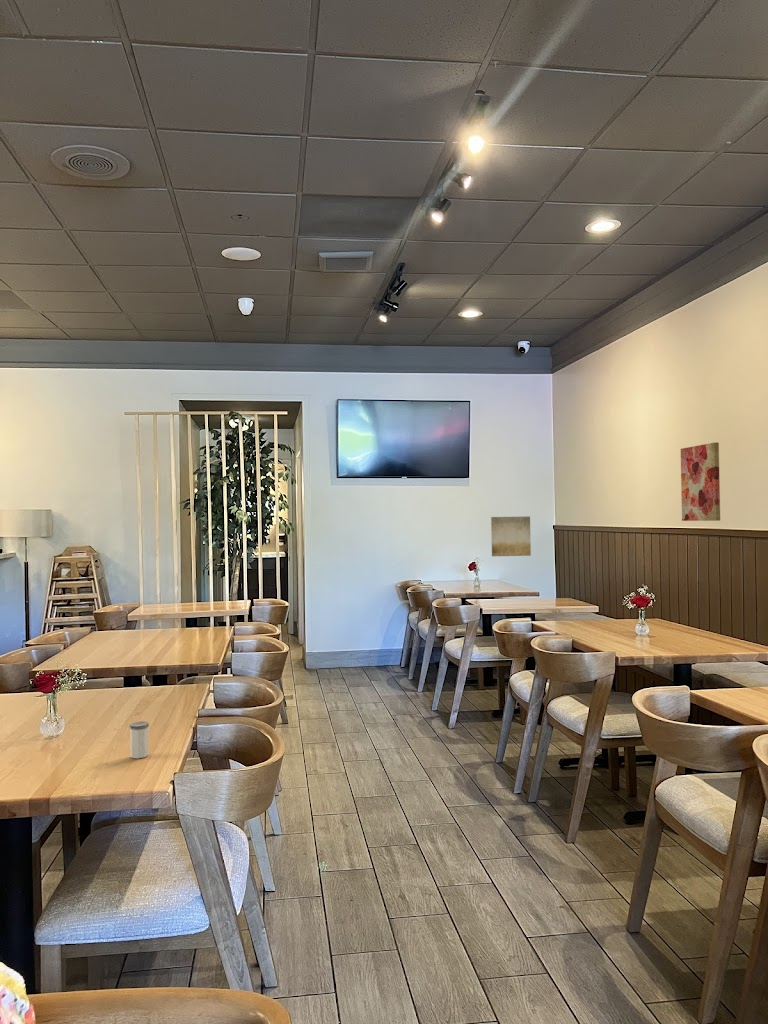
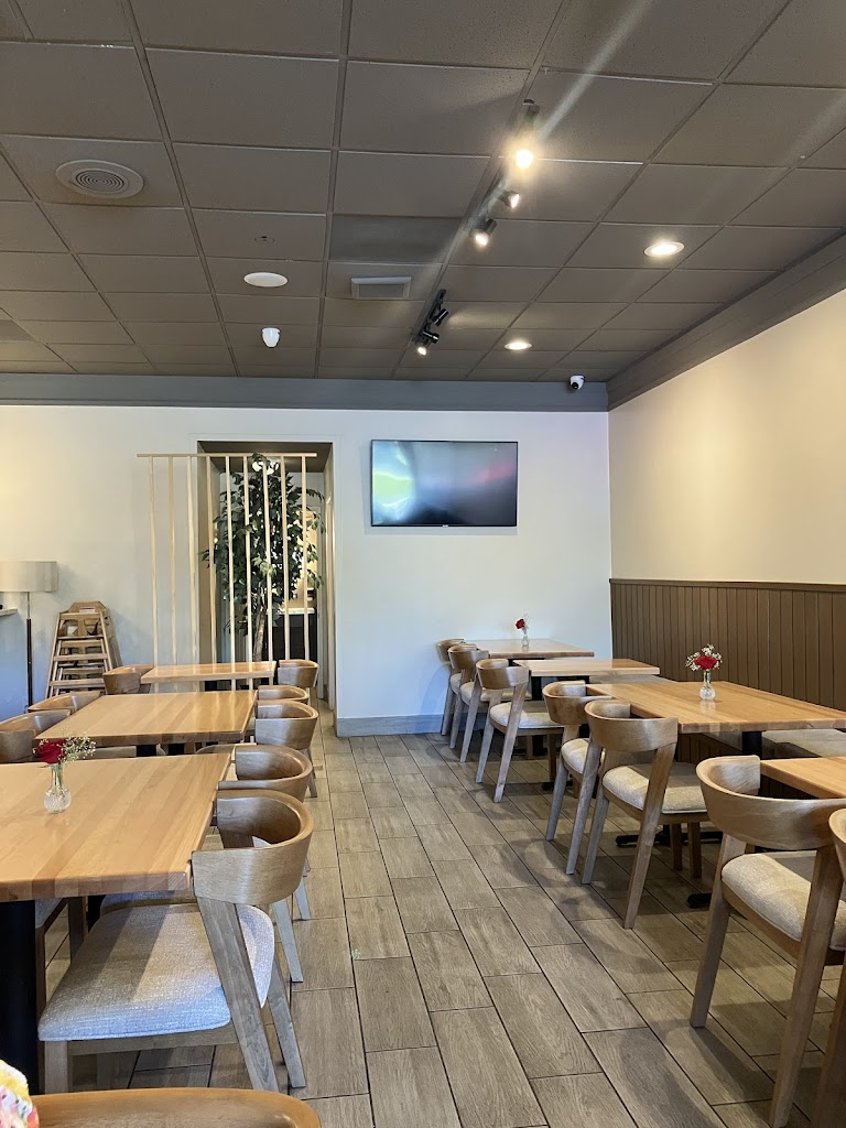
- wall art (511, 536)
- wall art (699, 483)
- salt shaker (139, 739)
